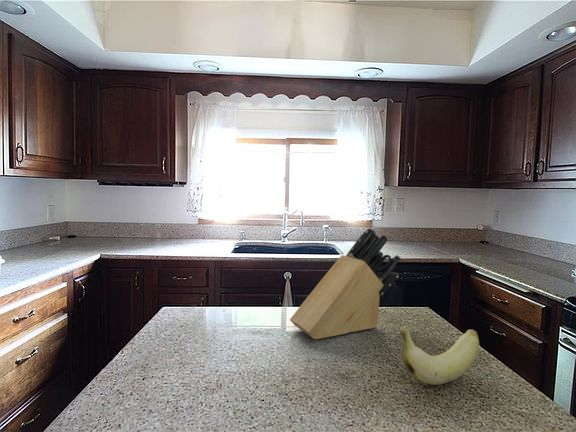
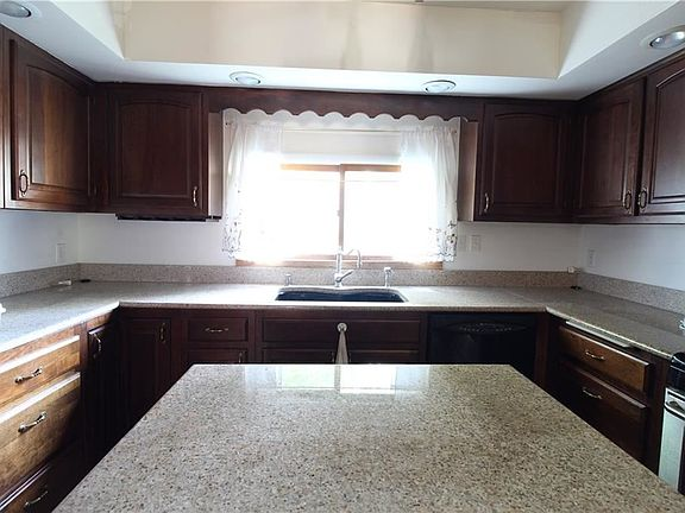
- knife block (348, 278)
- banana (440, 354)
